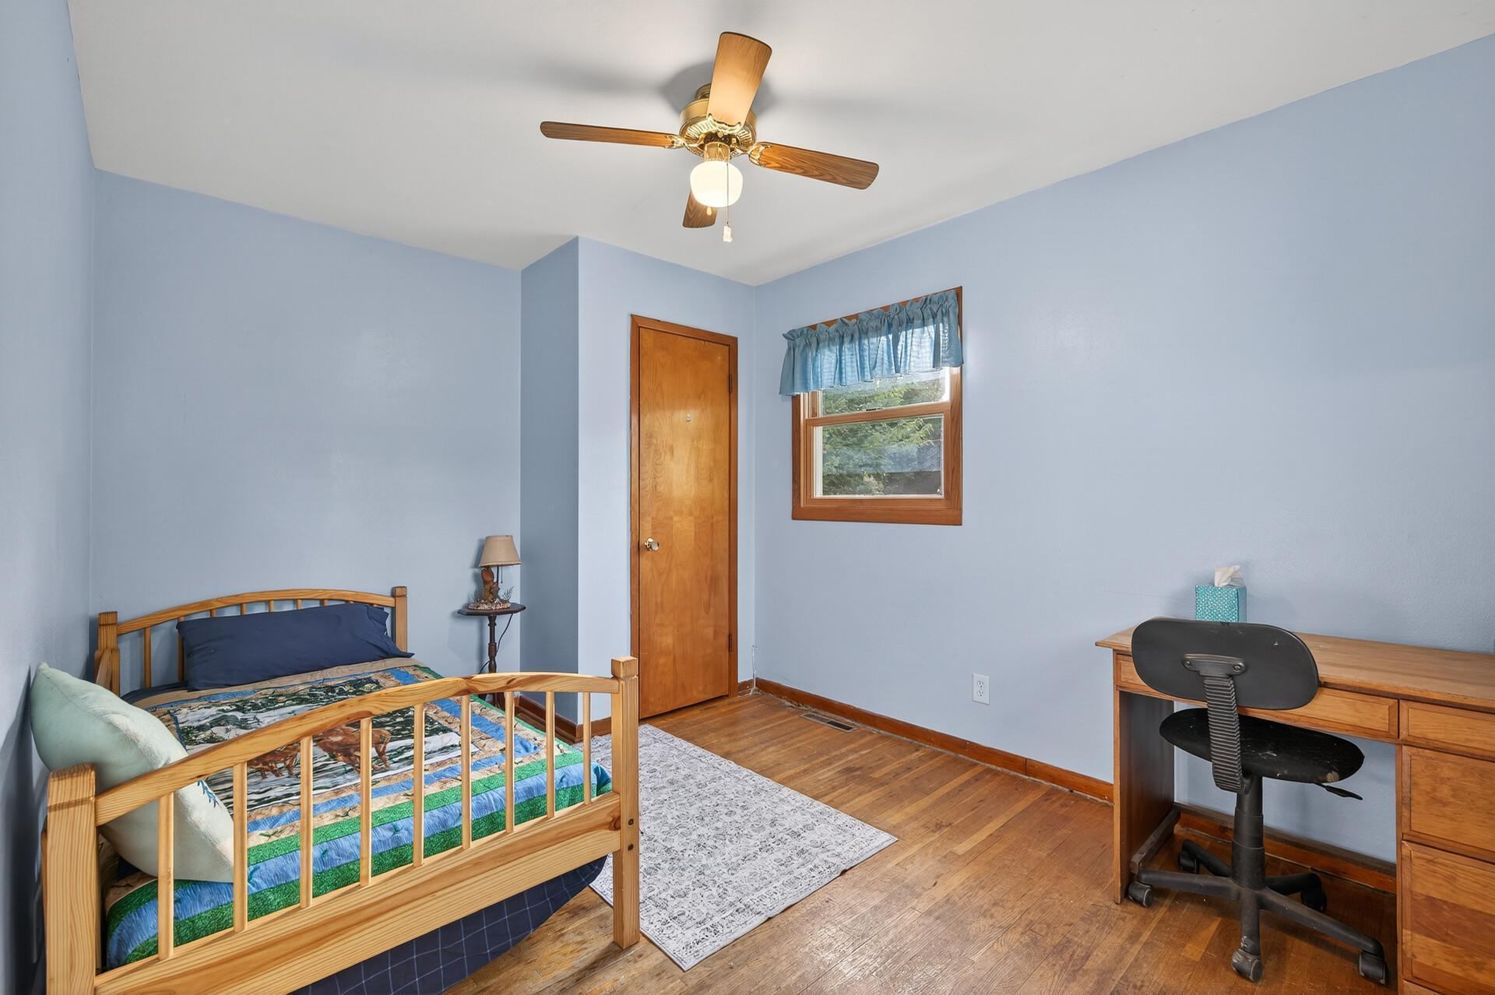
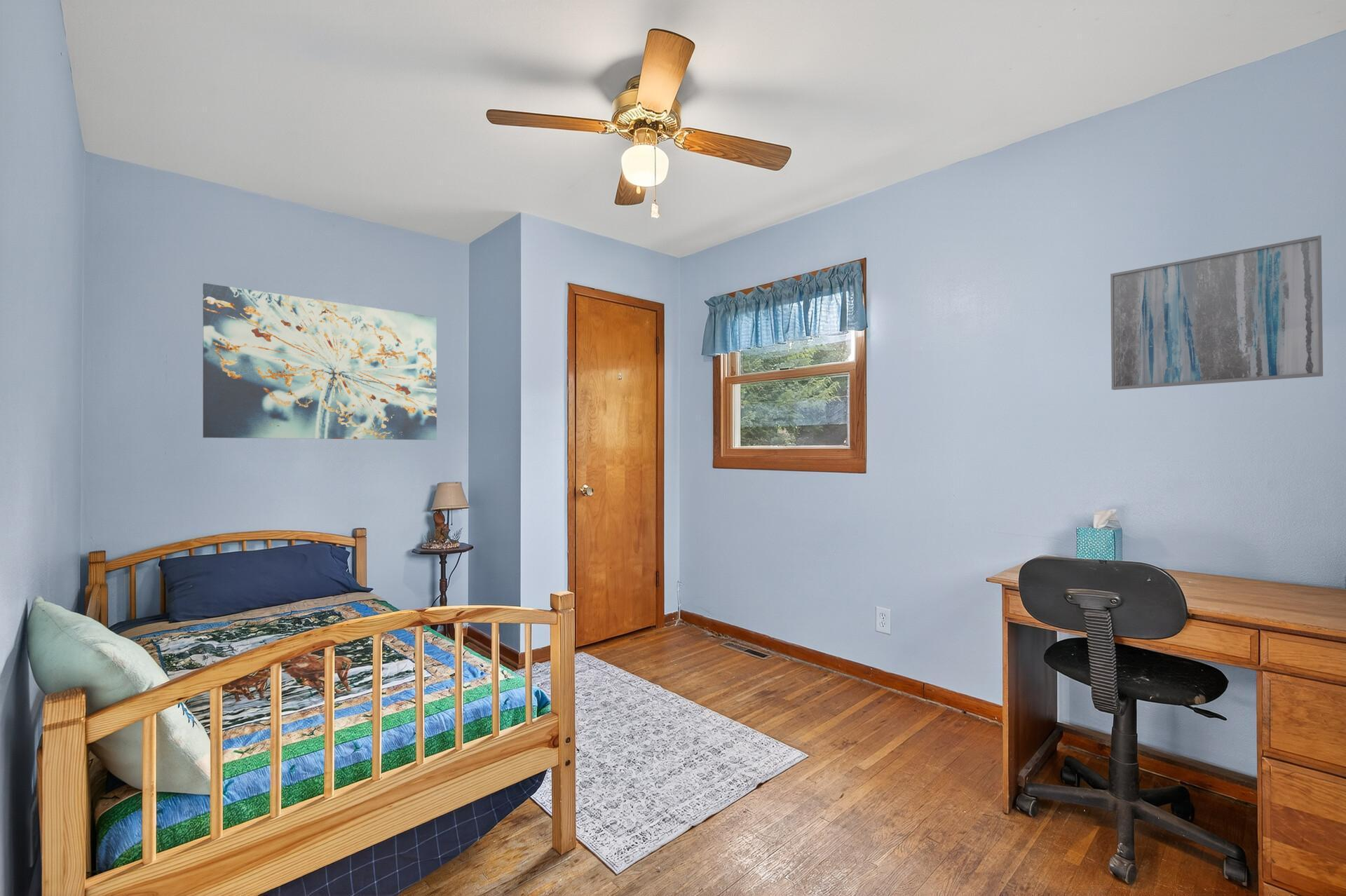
+ wall art (332, 370)
+ wall art (1206, 320)
